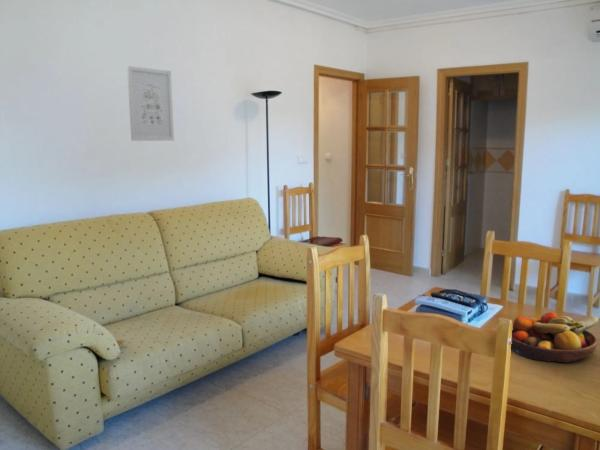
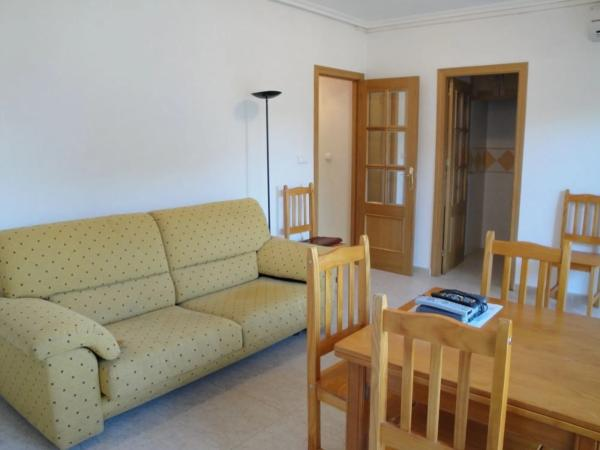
- fruit bowl (549, 330)
- wall art (151, 105)
